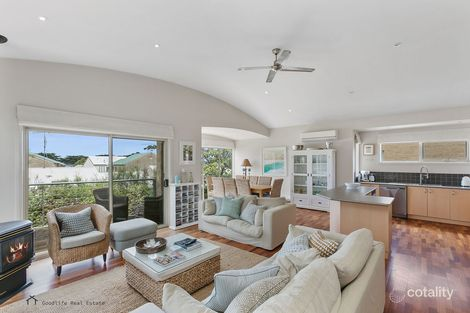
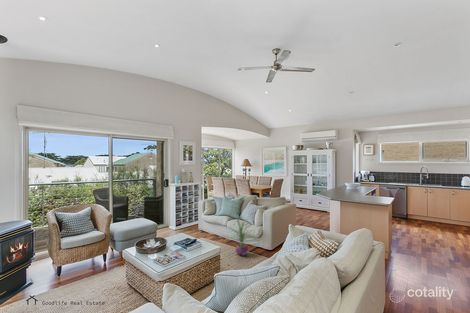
+ decorative plant (242, 236)
